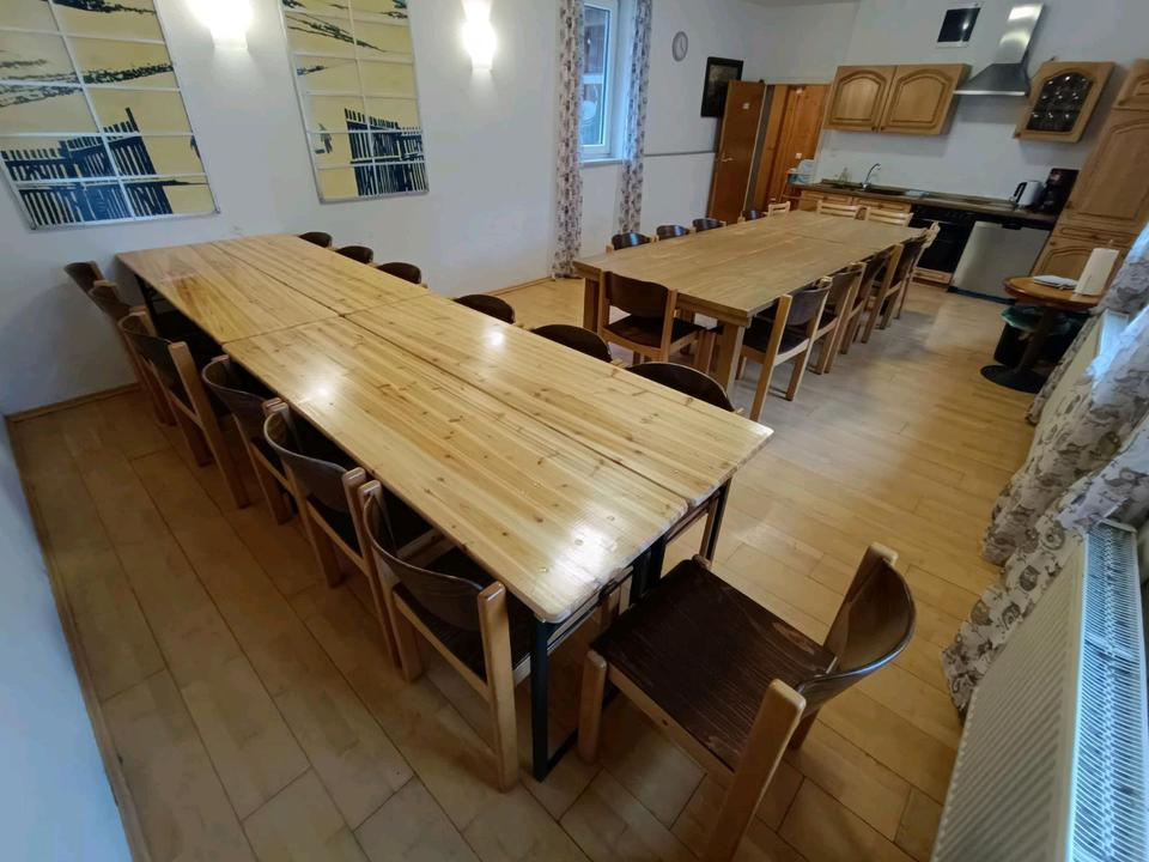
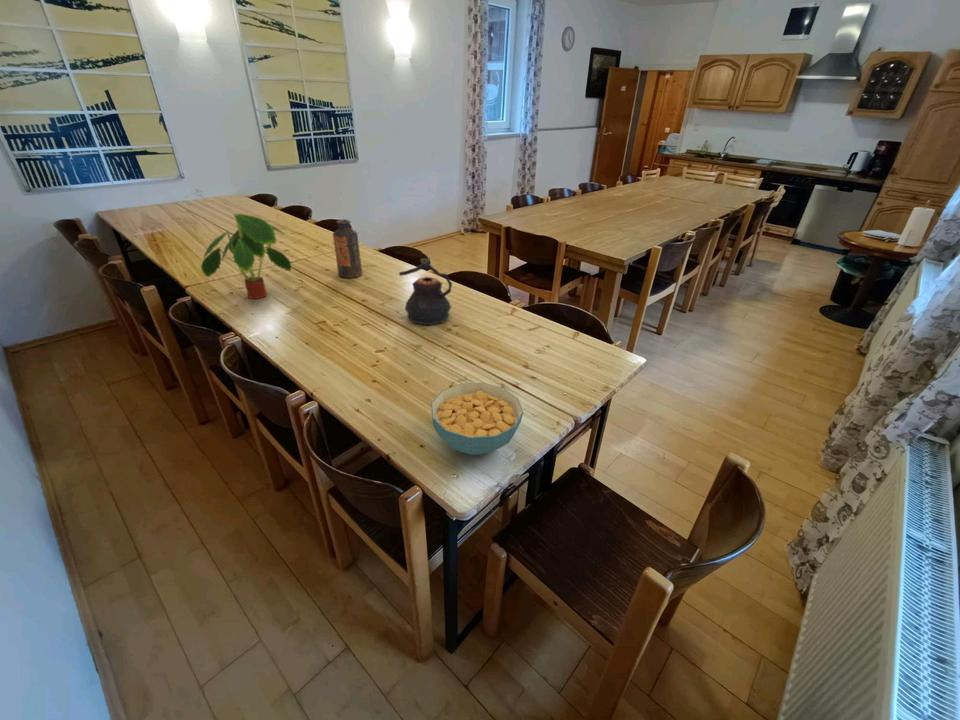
+ plant (253, 254)
+ bottle (347, 248)
+ teapot (428, 289)
+ cereal bowl (476, 425)
